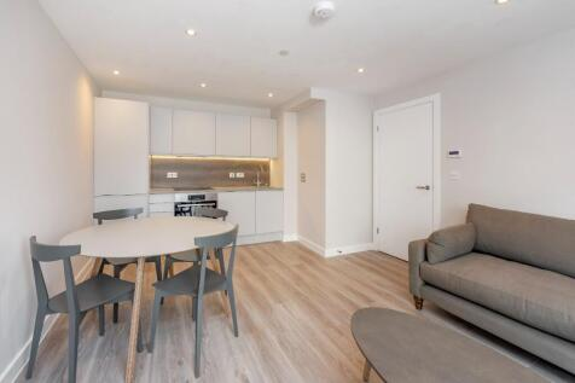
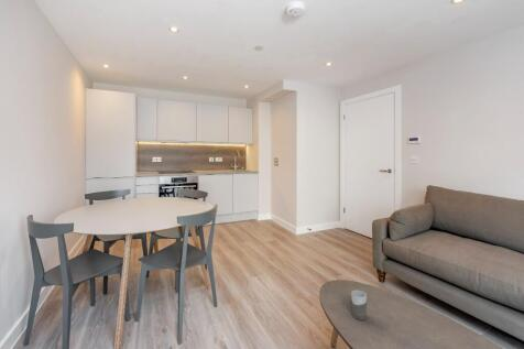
+ mug (354, 303)
